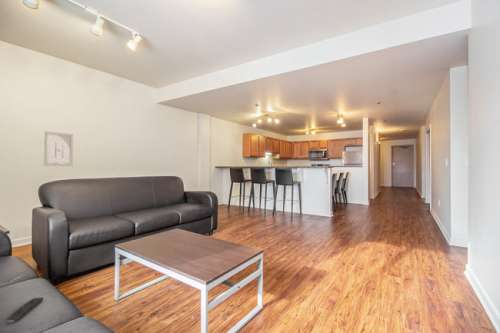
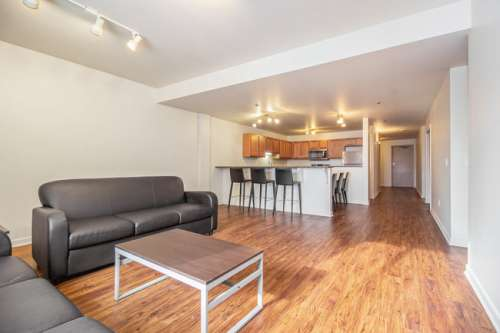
- remote control (25, 308)
- wall art (59, 149)
